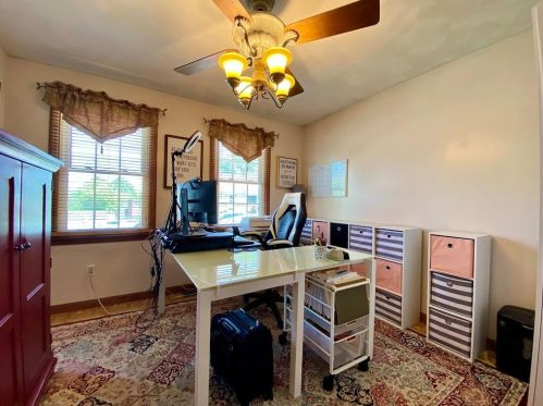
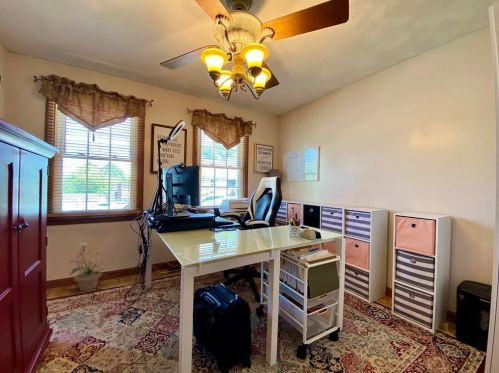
+ potted plant (87, 269)
